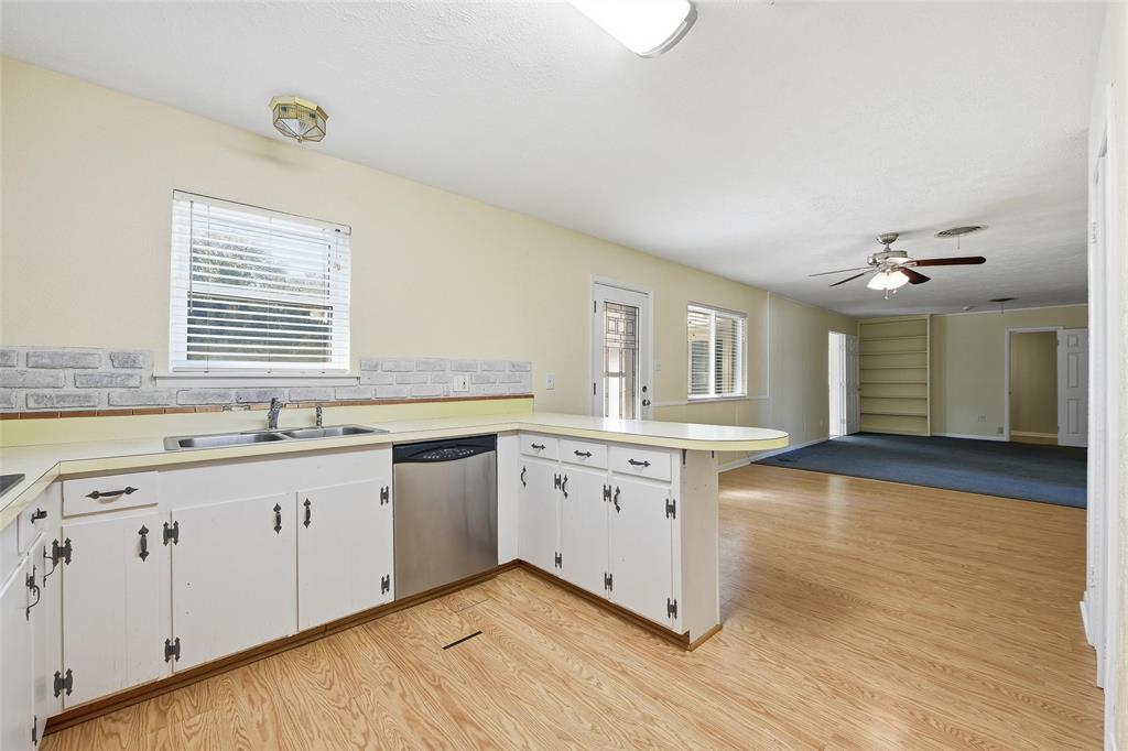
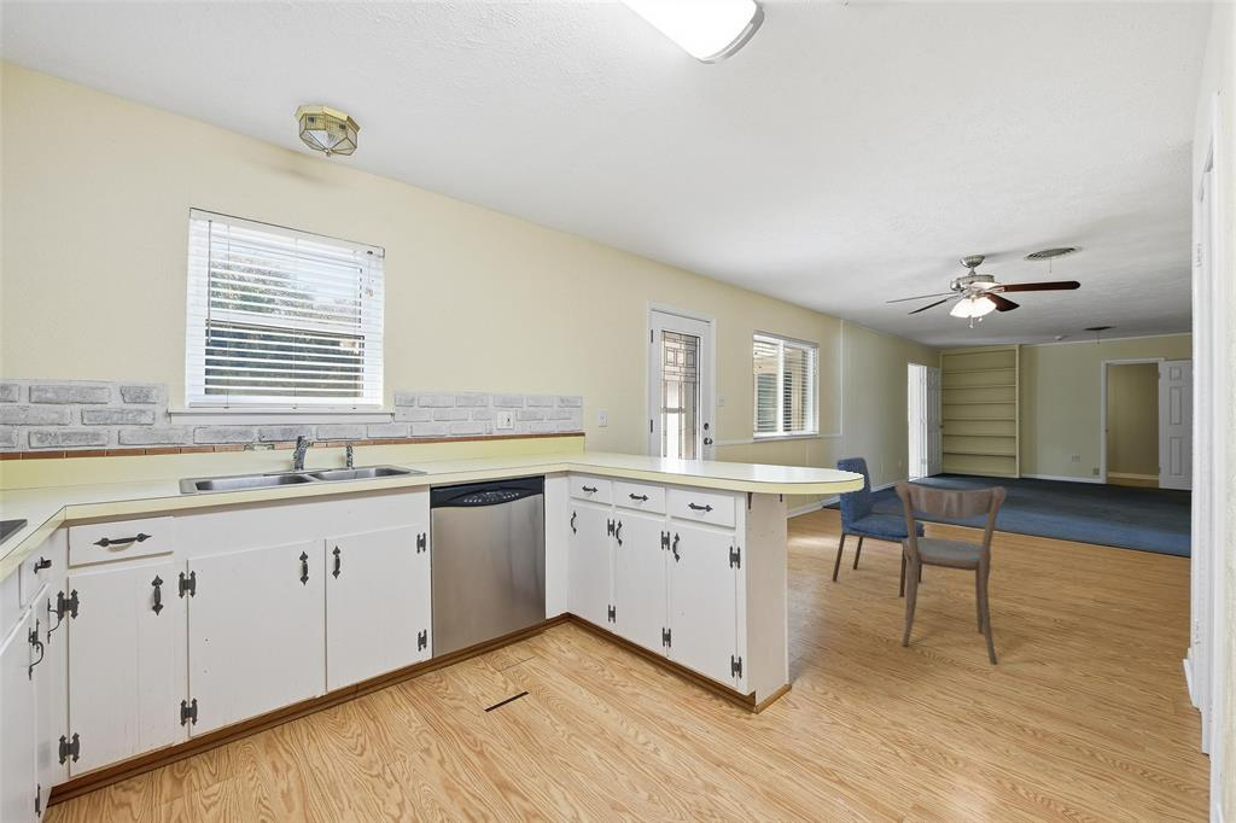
+ dining chair (945, 560)
+ dining chair (878, 520)
